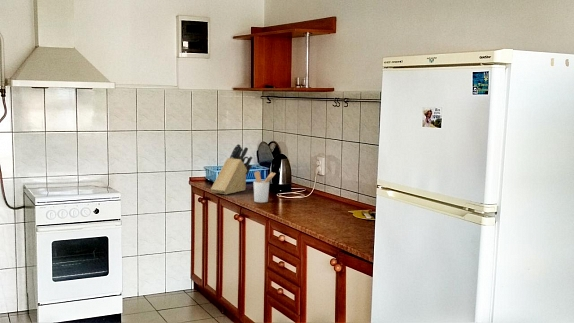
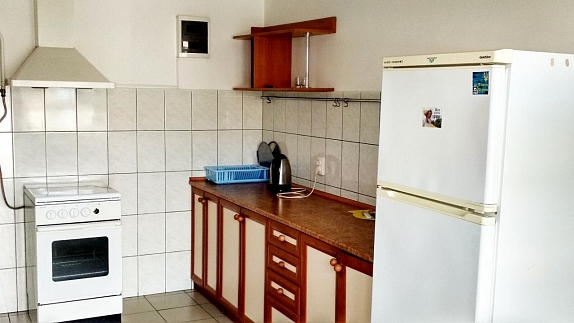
- utensil holder (264, 186)
- knife block (232, 168)
